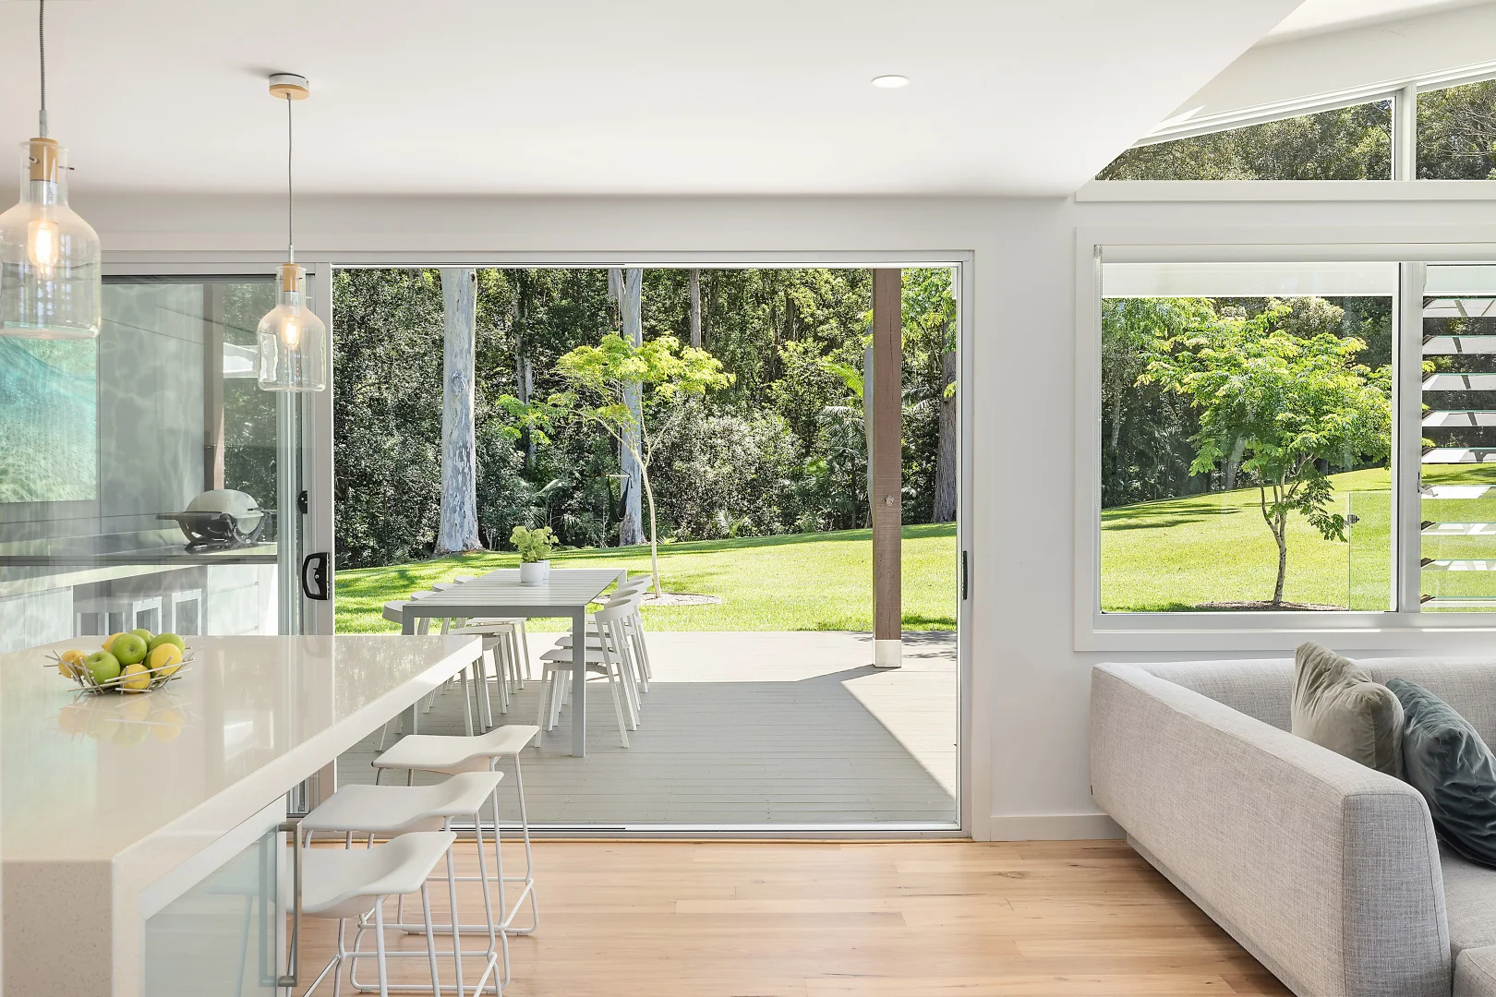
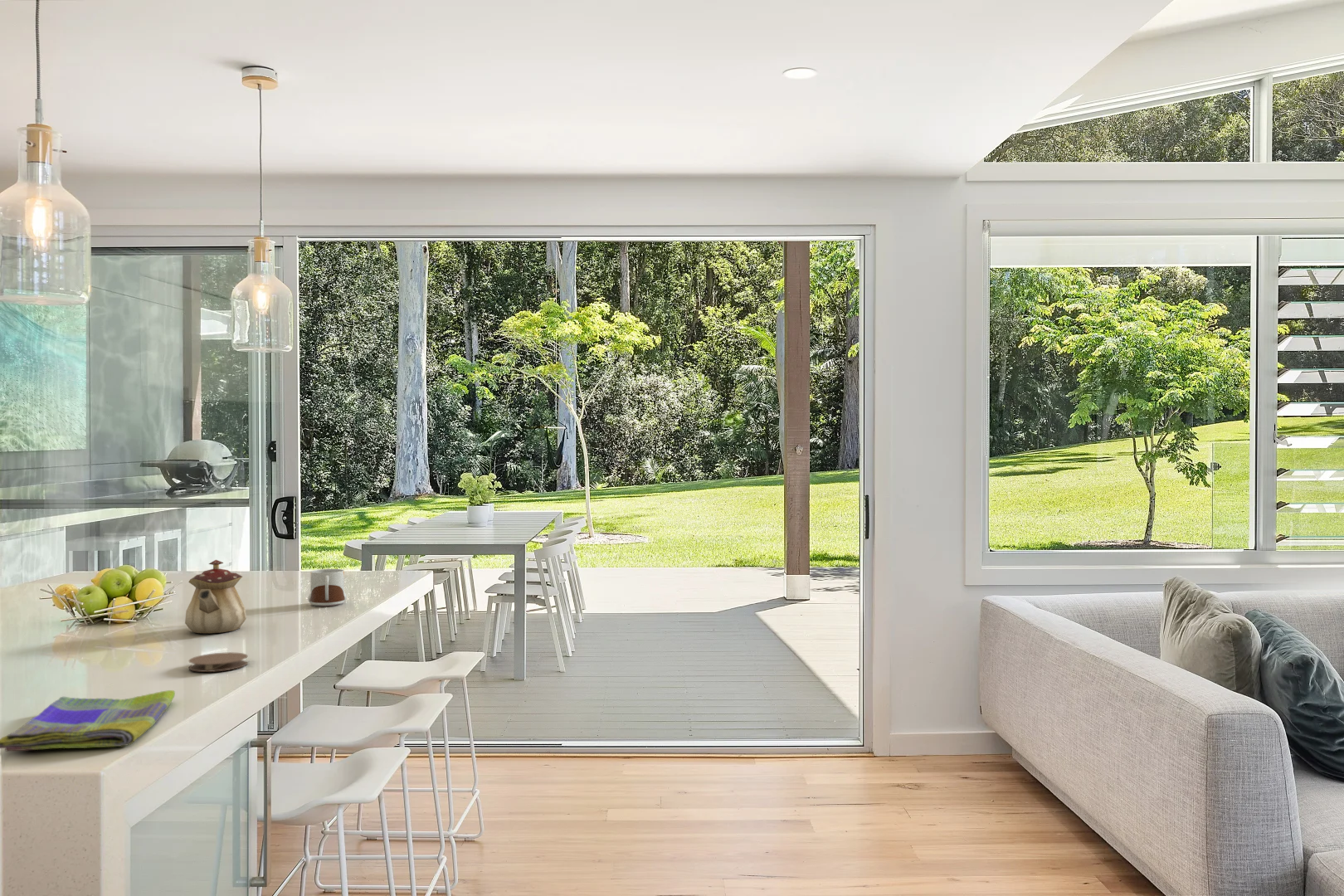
+ coaster (218, 661)
+ teapot (217, 593)
+ mug (327, 588)
+ dish towel (94, 718)
